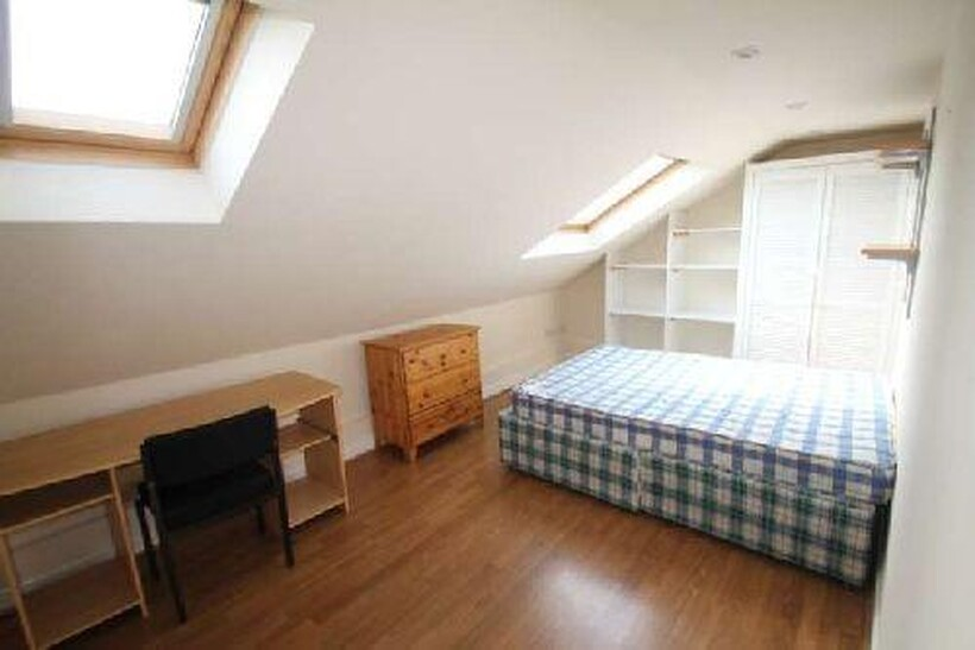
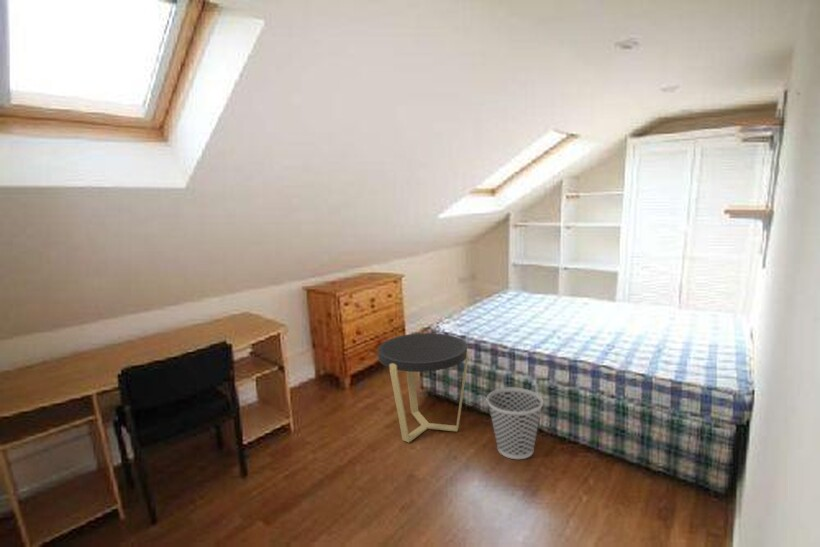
+ wastebasket (514, 424)
+ side table (415, 387)
